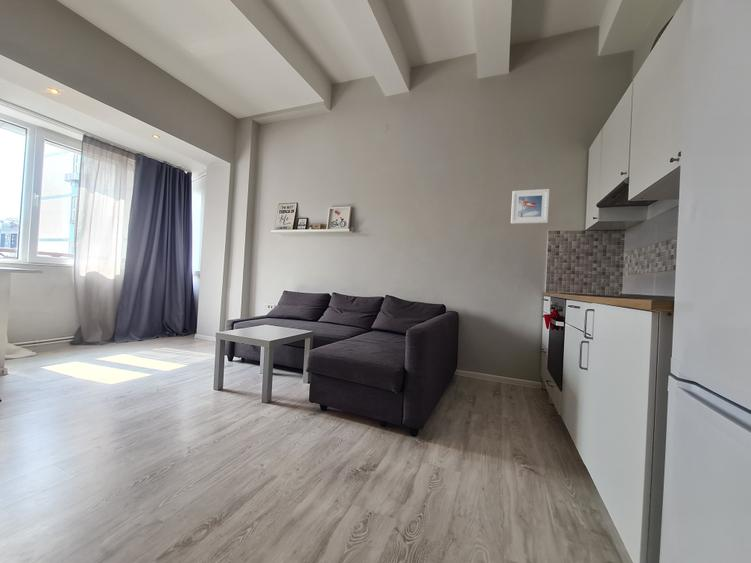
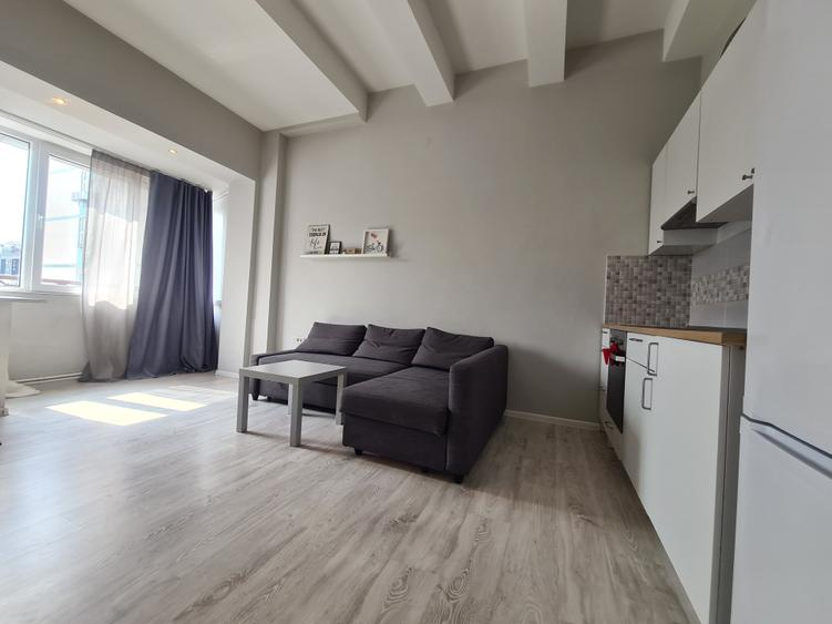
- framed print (529, 206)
